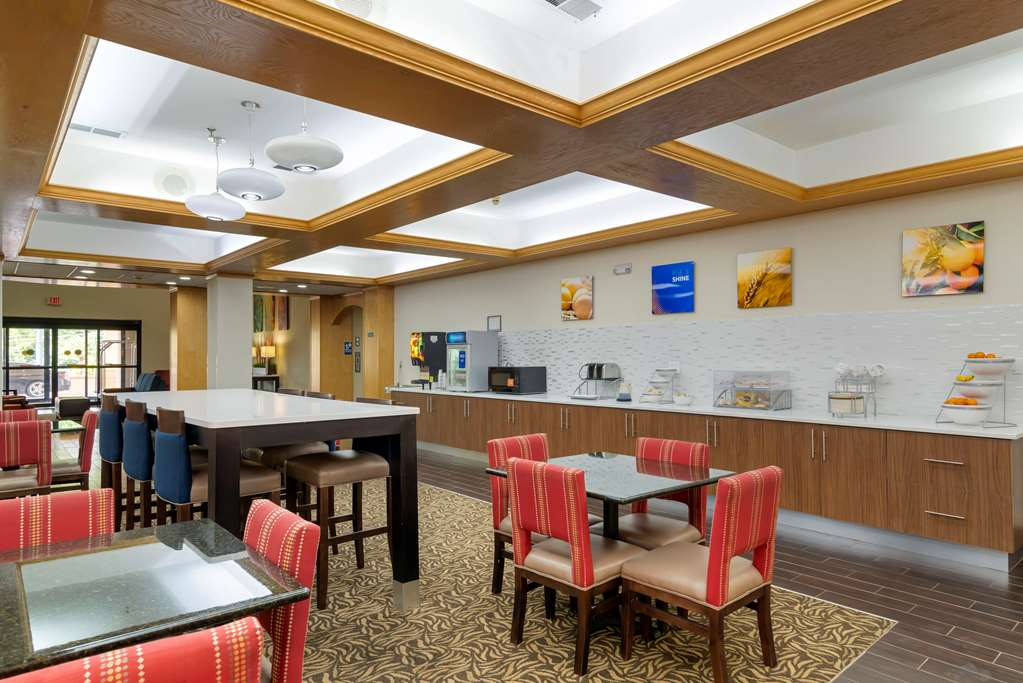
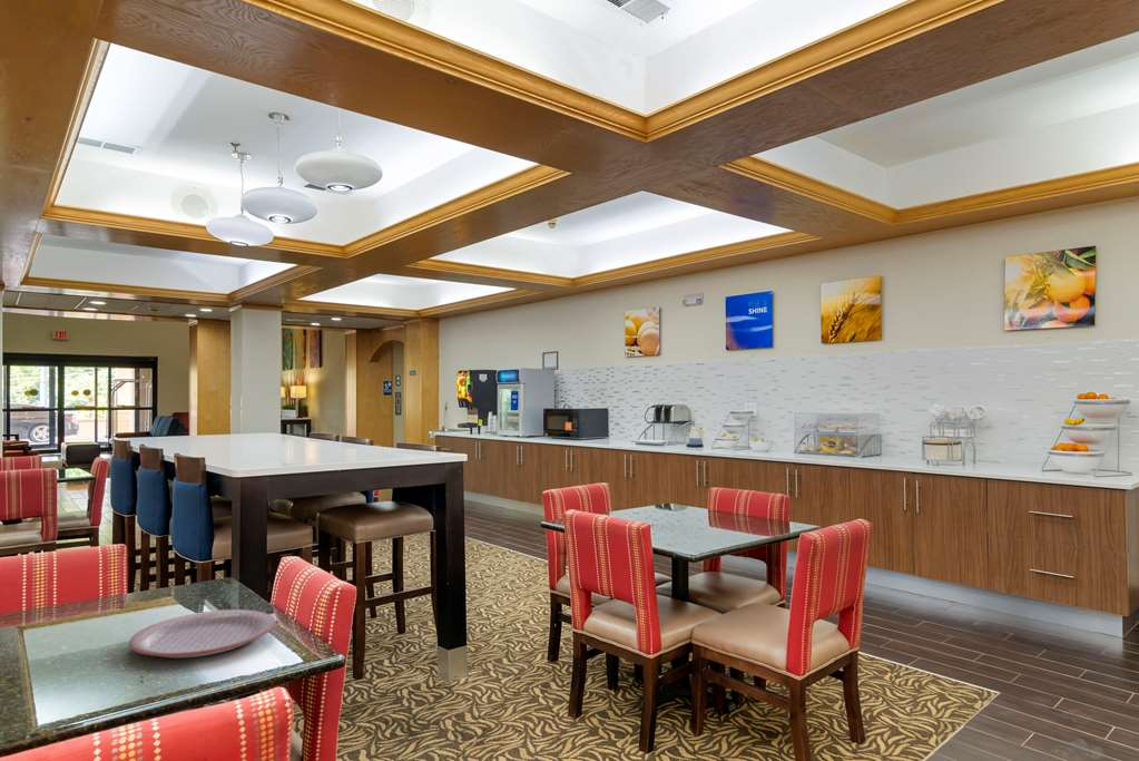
+ plate (205, 635)
